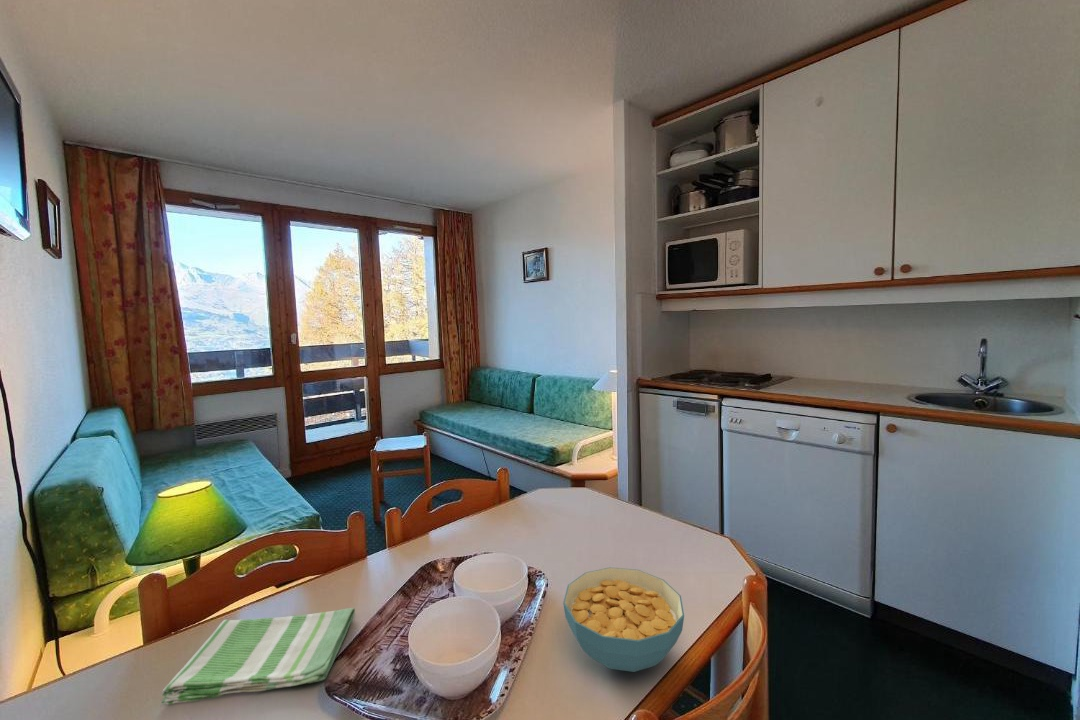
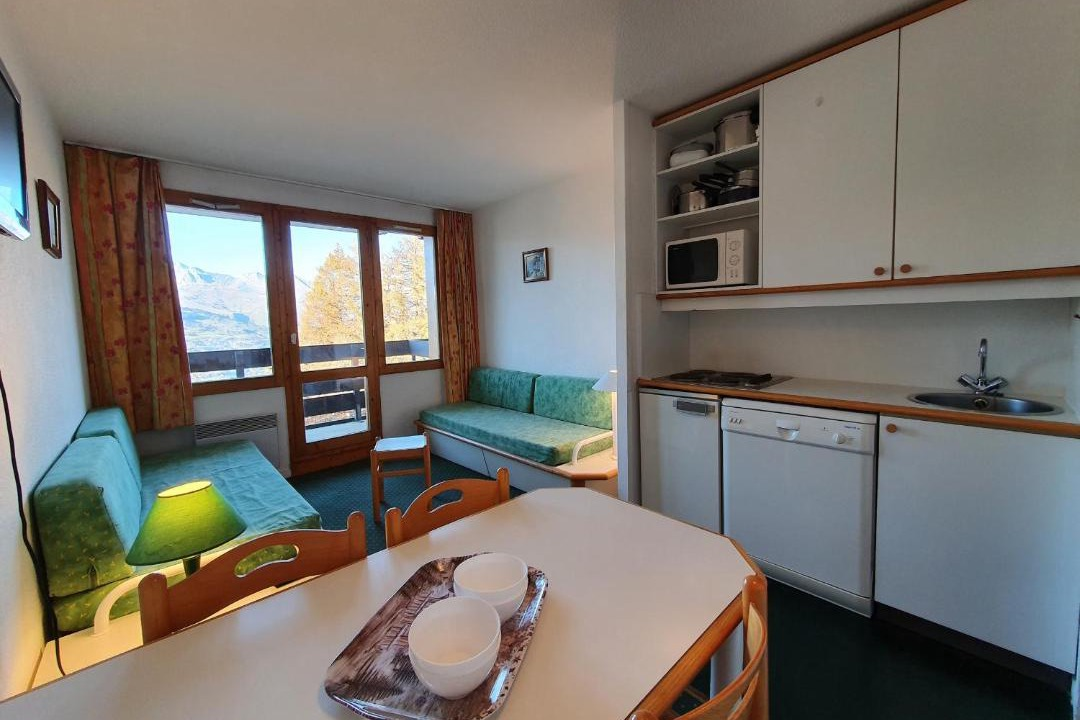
- dish towel (269, 647)
- cereal bowl (622, 626)
